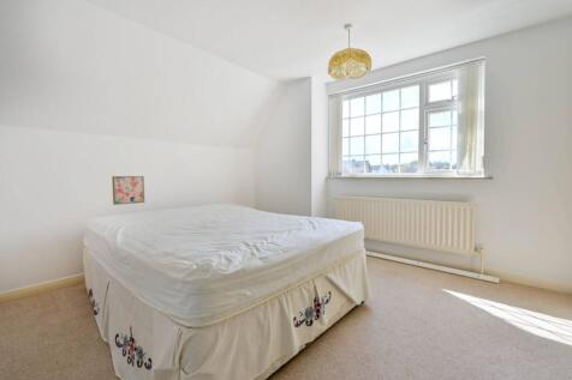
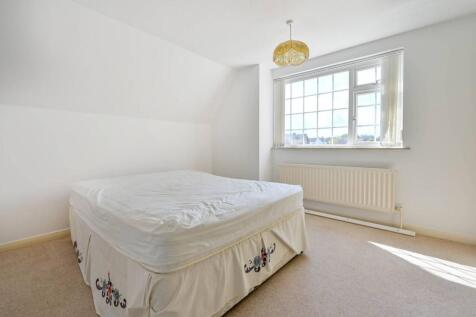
- wall art (129, 189)
